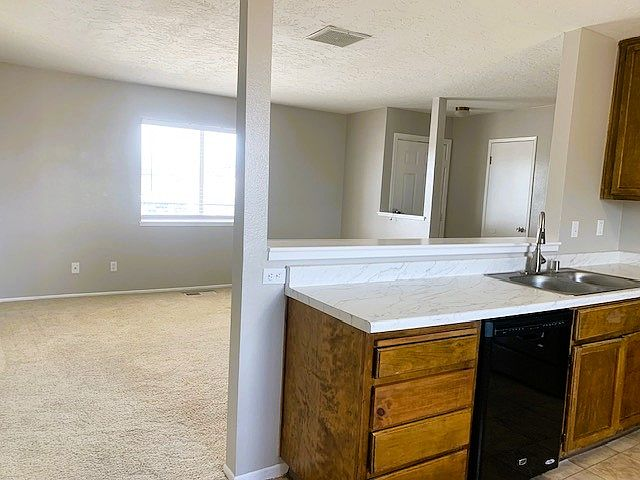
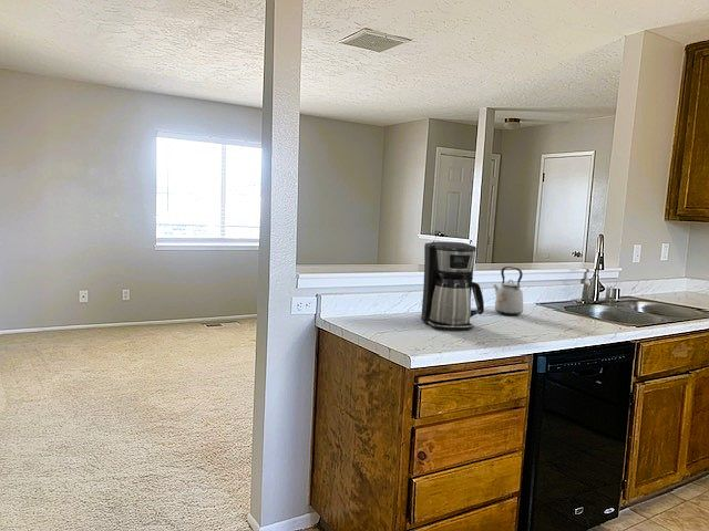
+ coffee maker (453, 282)
+ kettle (506, 289)
